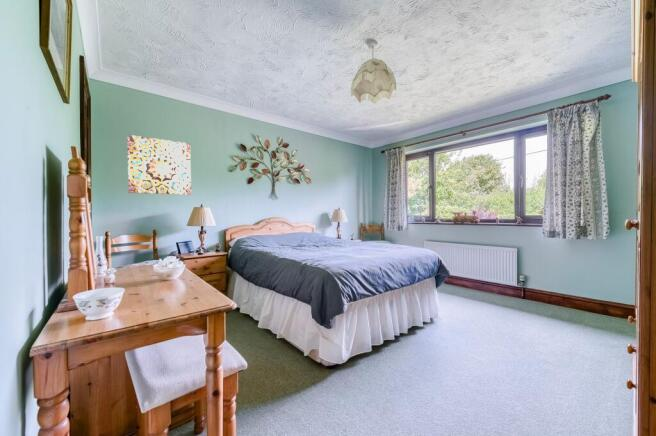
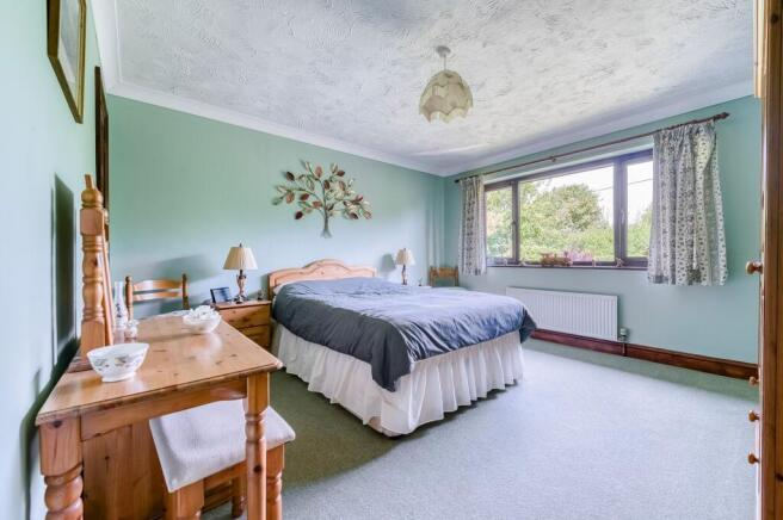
- wall art (161, 166)
